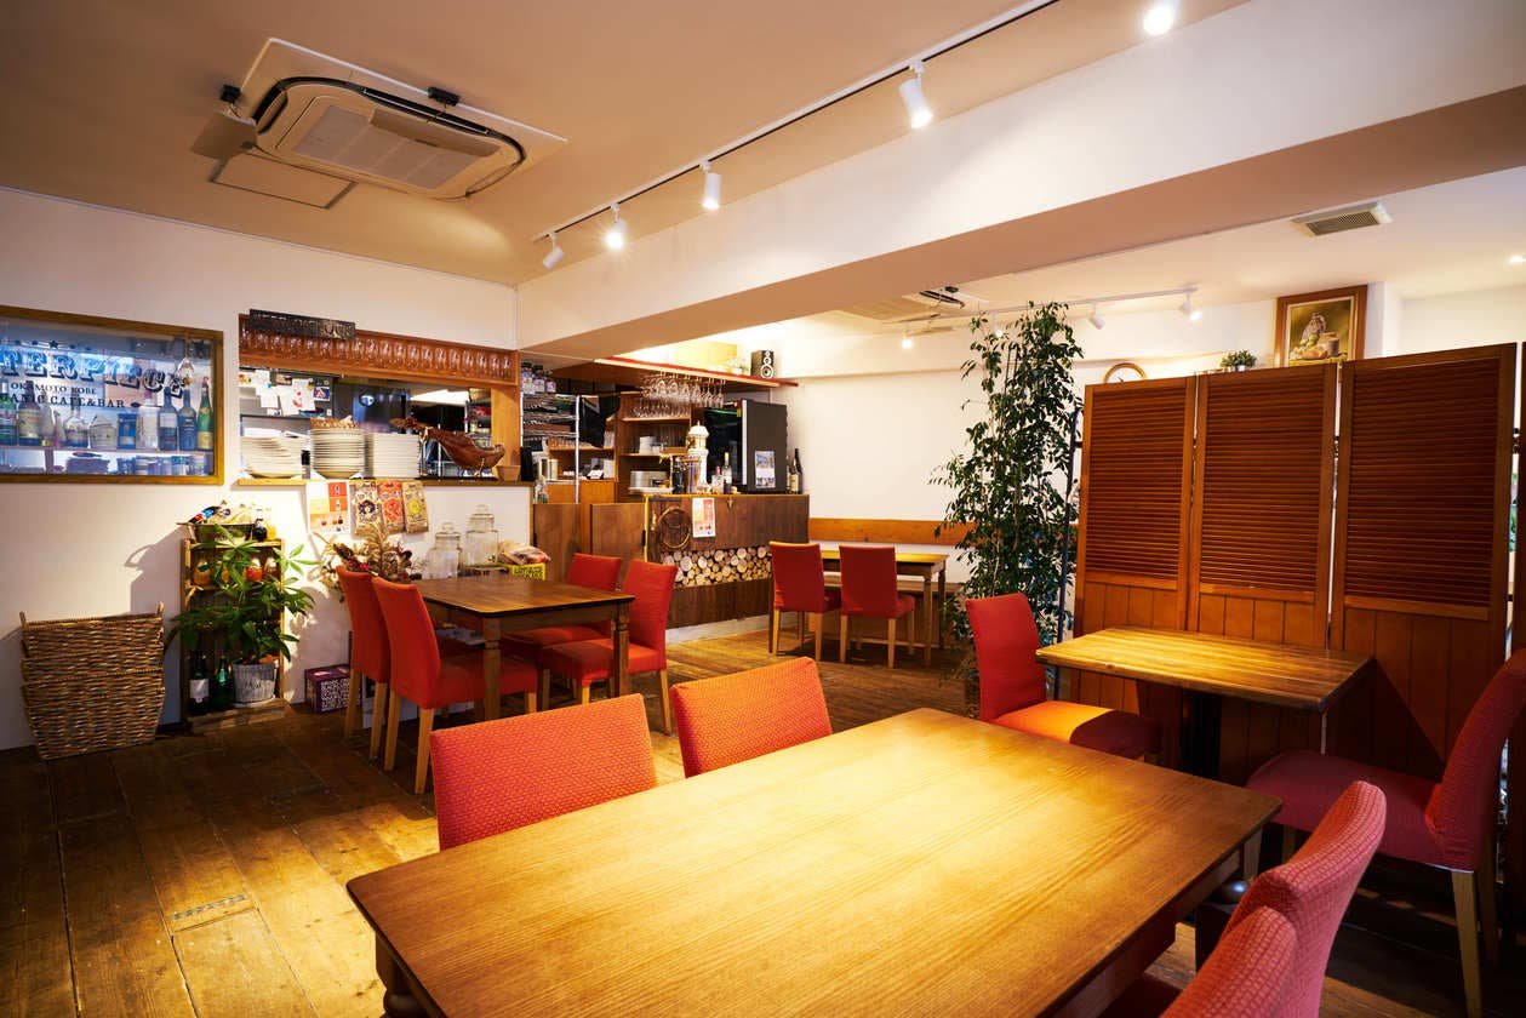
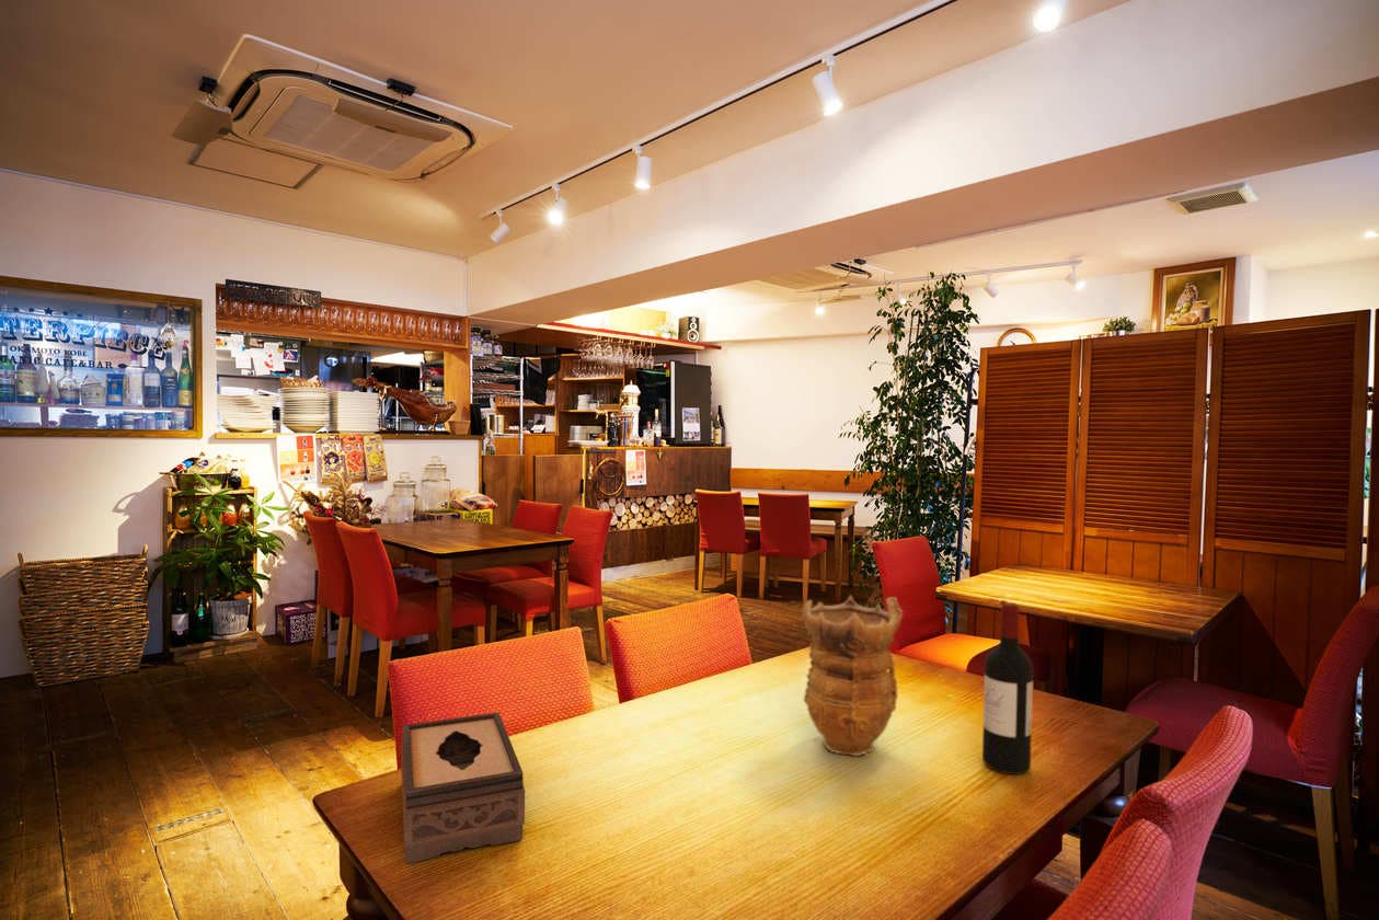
+ tissue box (458, 778)
+ vase (850, 668)
+ wine bottle (1008, 685)
